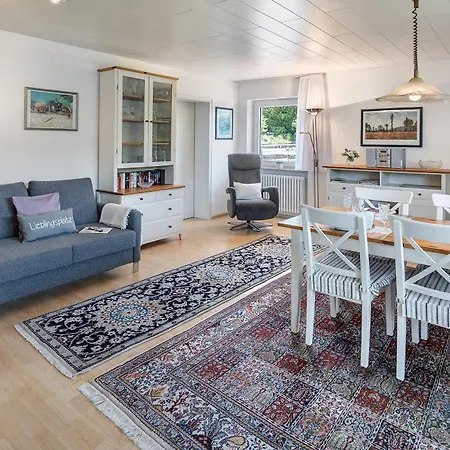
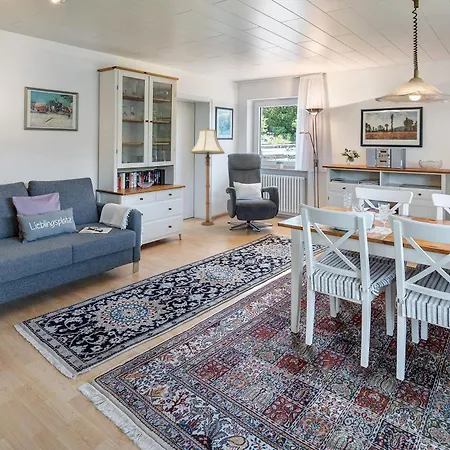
+ floor lamp (207, 176)
